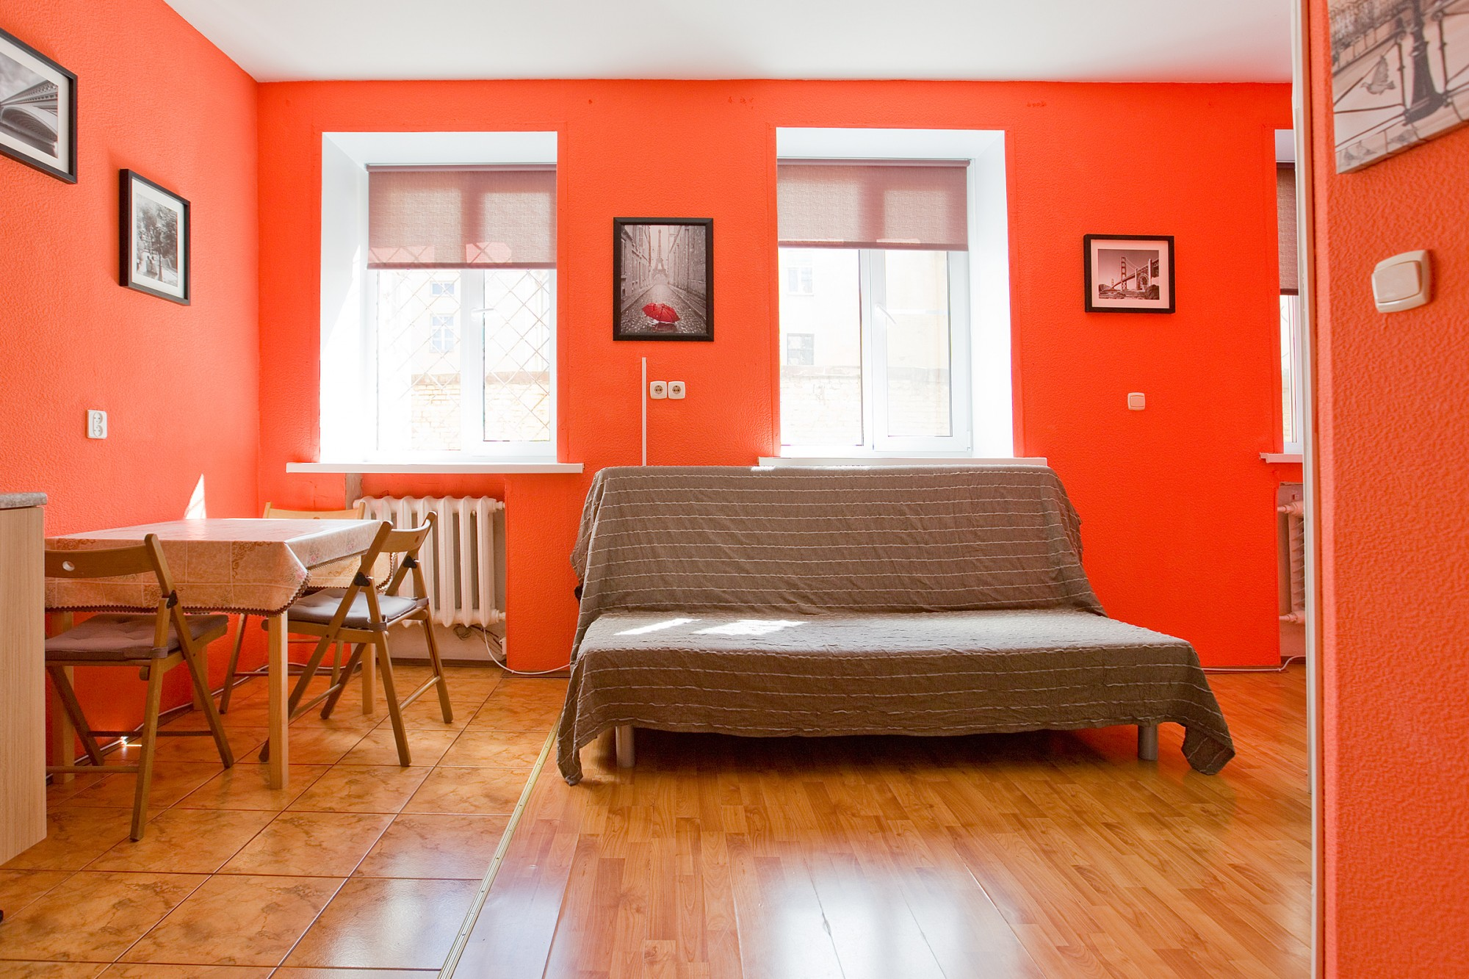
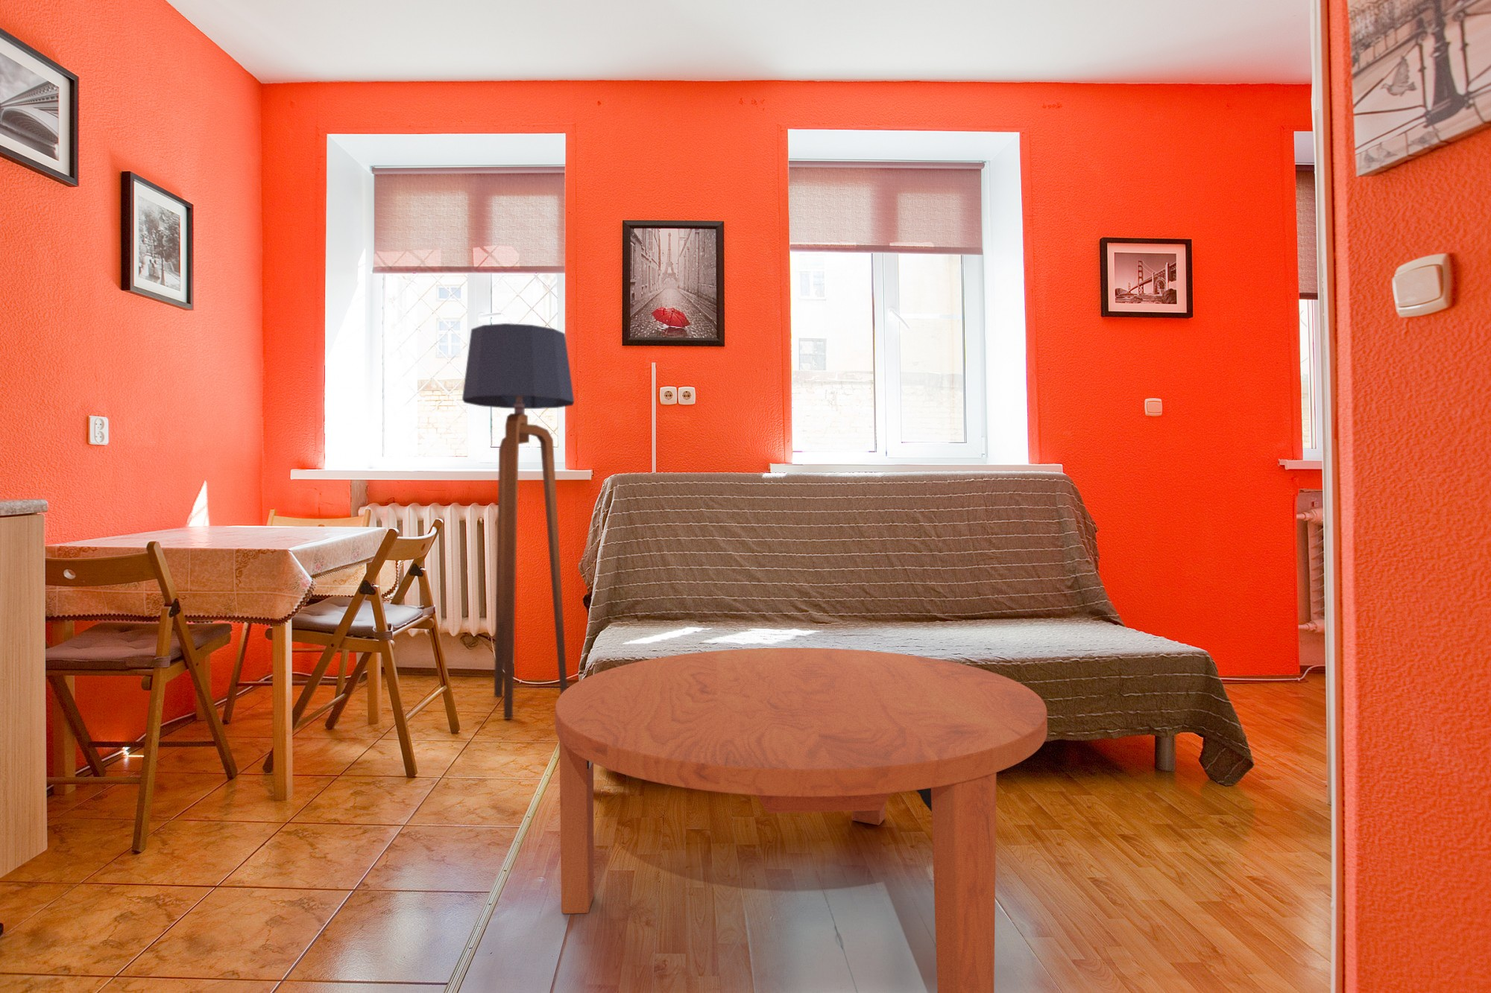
+ coffee table (797, 795)
+ floor lamp (517, 520)
